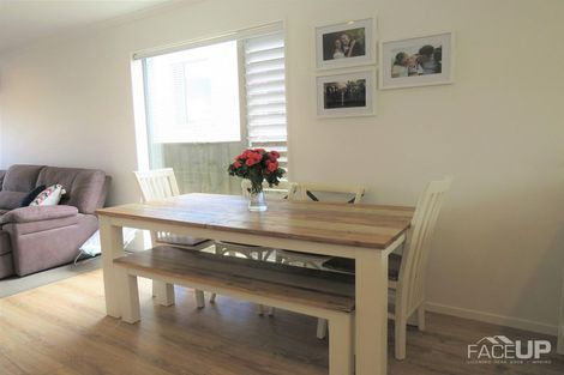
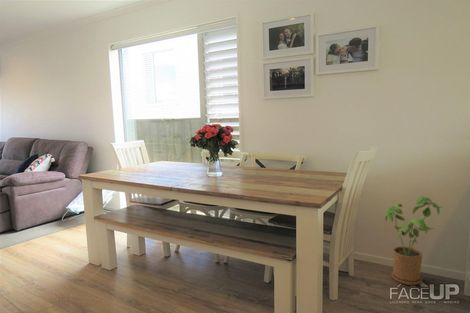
+ house plant (410, 239)
